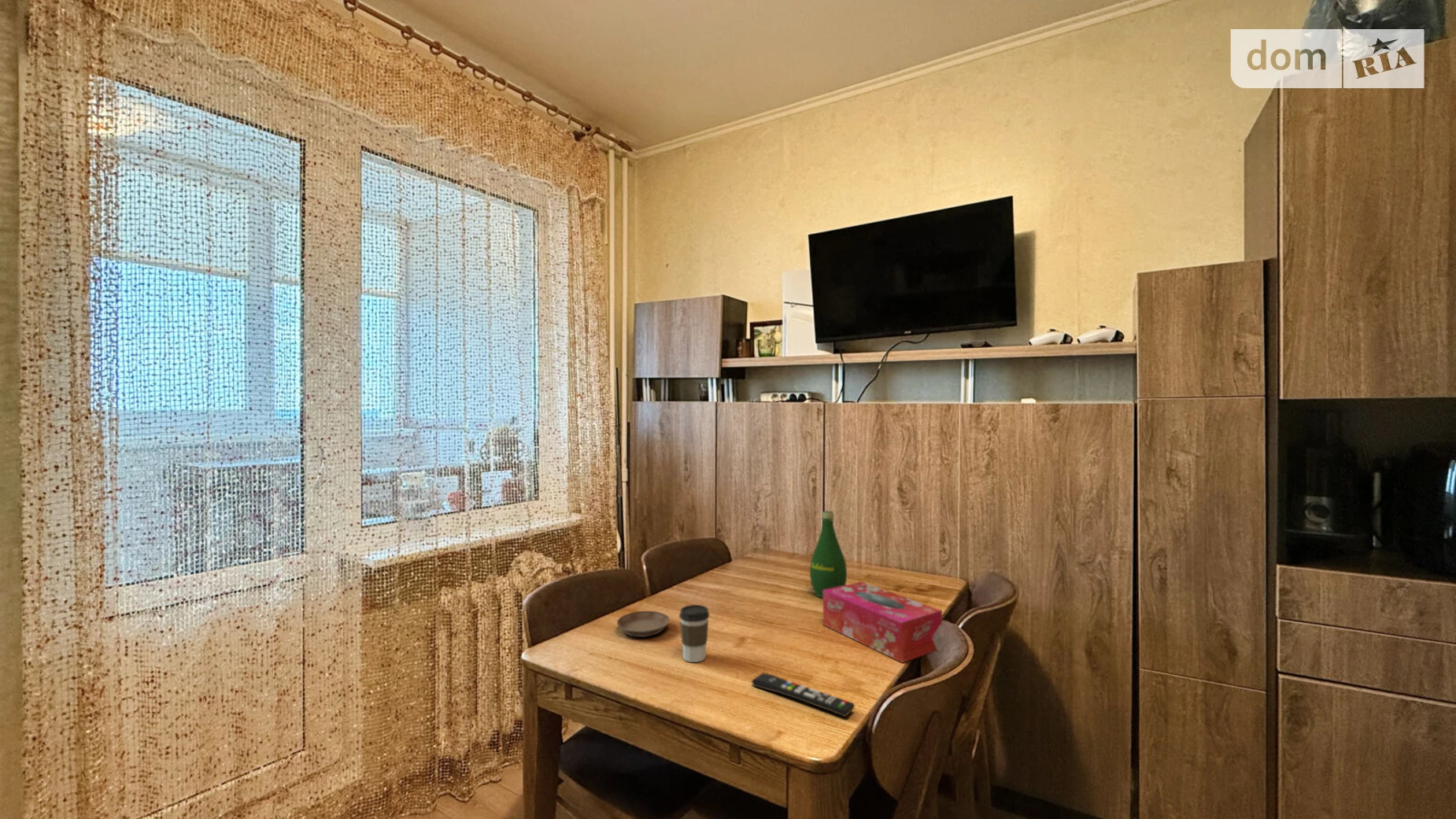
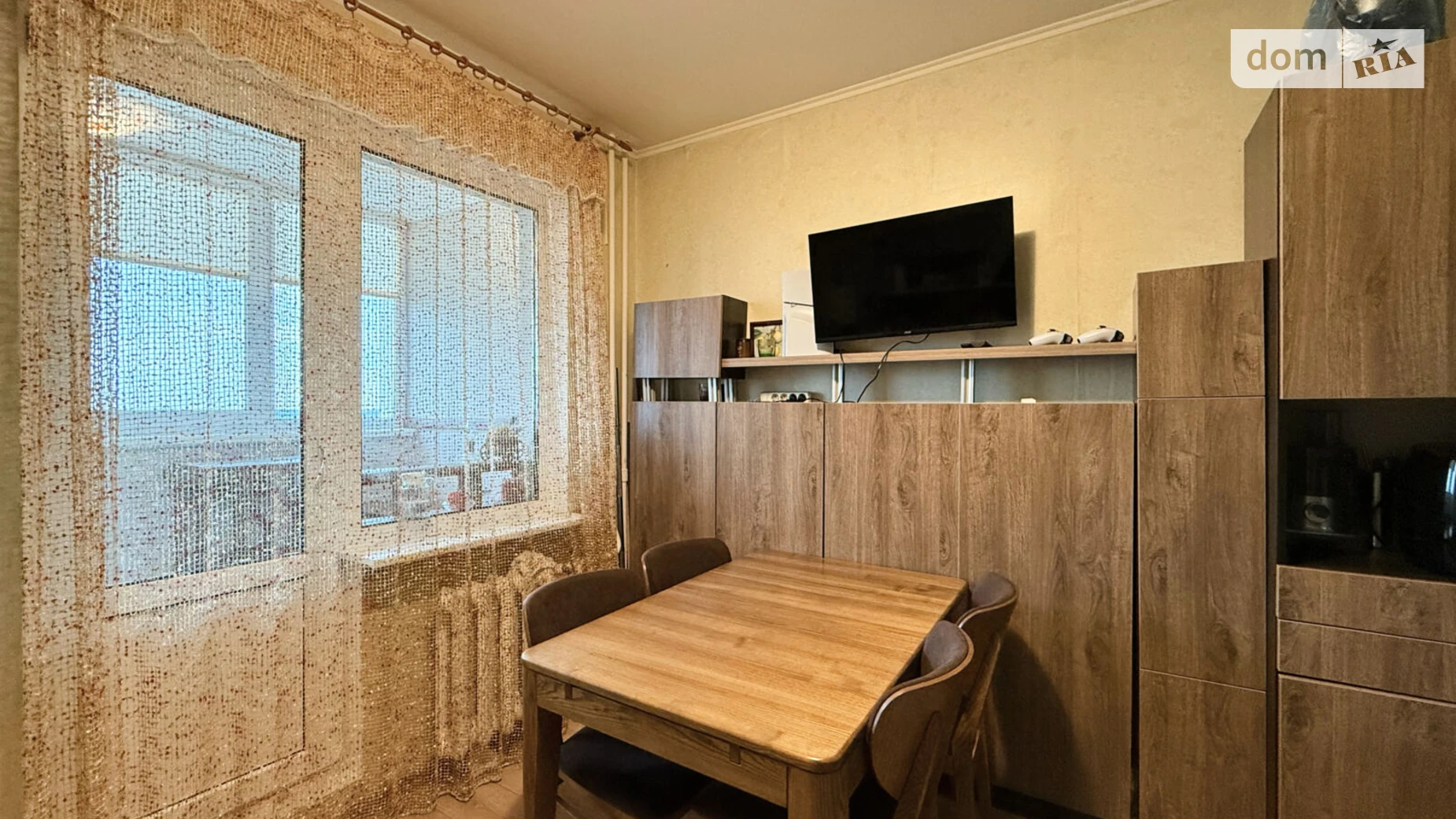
- remote control (800, 693)
- tissue box (879, 617)
- coffee cup (694, 633)
- bottle (828, 553)
- saucer (643, 624)
